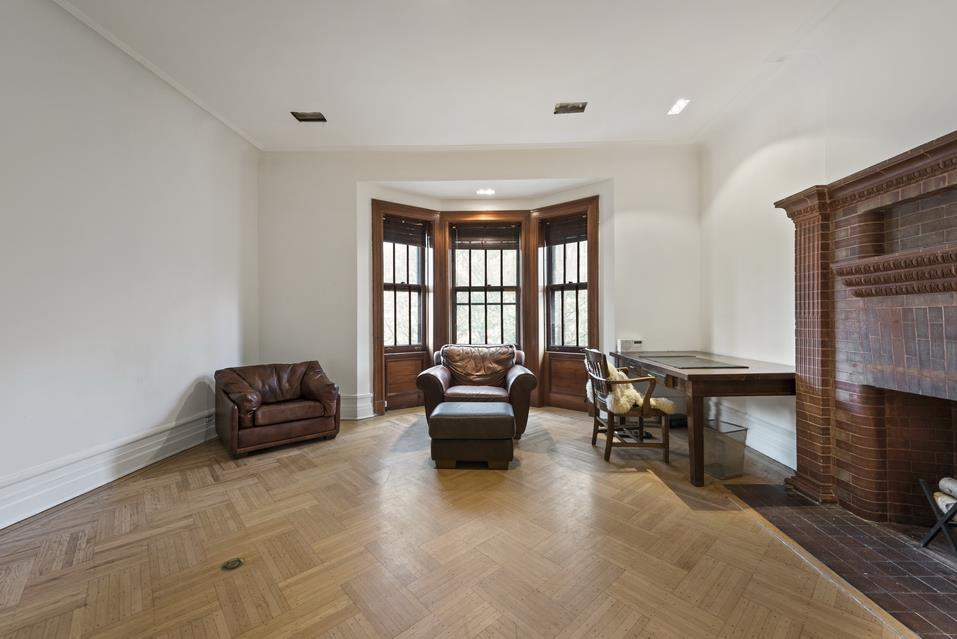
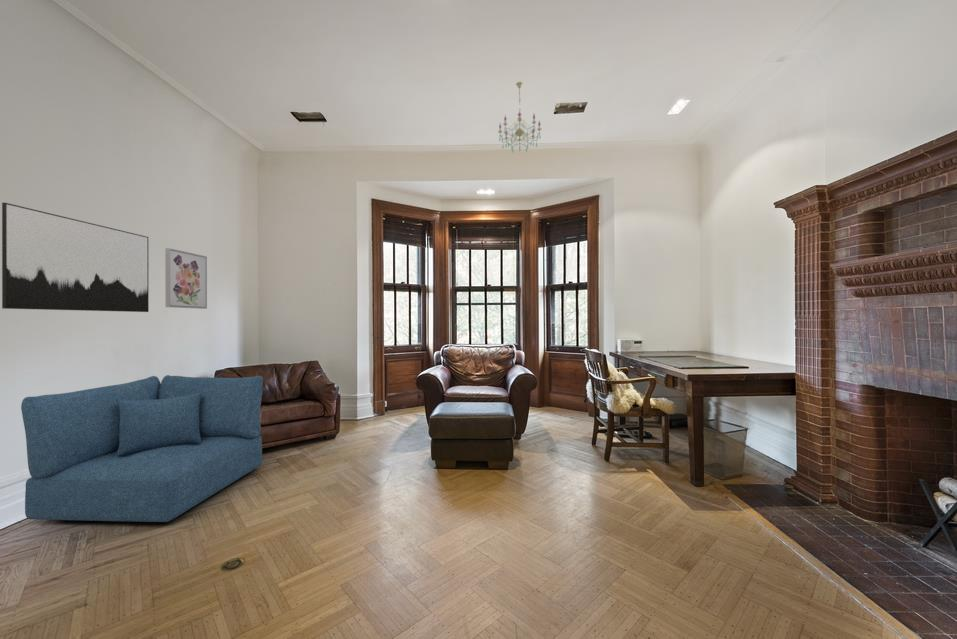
+ chandelier (519, 116)
+ wall art (87, 266)
+ sofa (161, 437)
+ wall art (187, 280)
